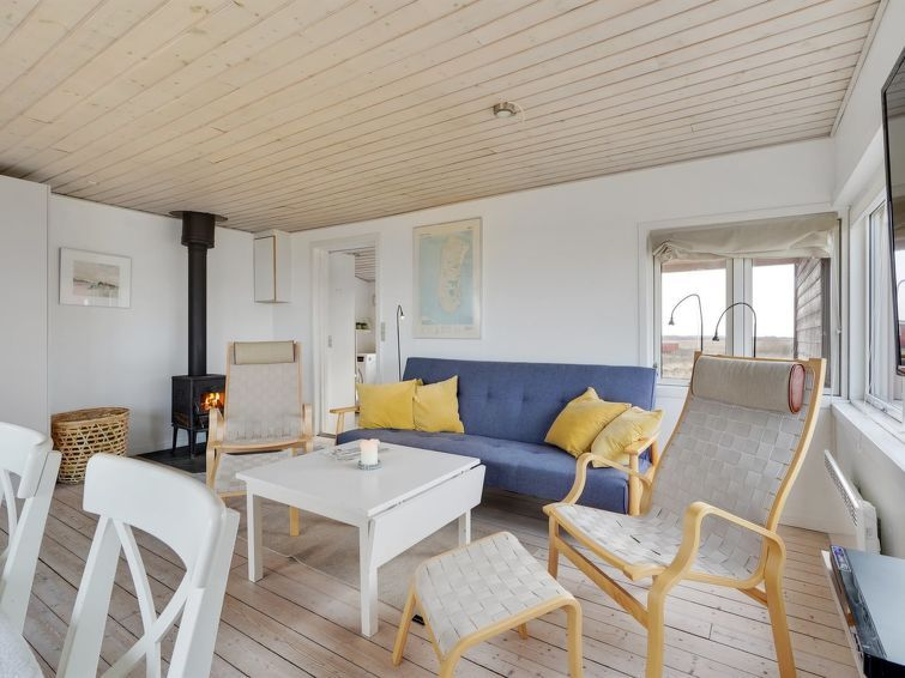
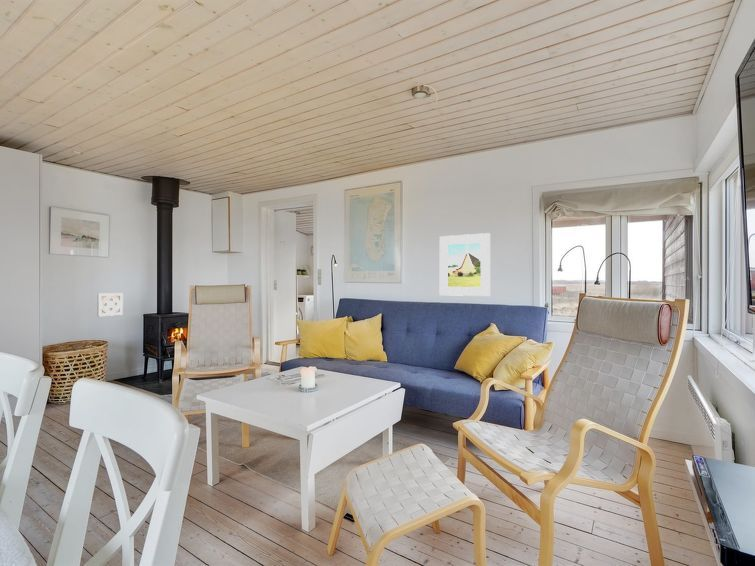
+ wall ornament (109, 304)
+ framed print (464, 265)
